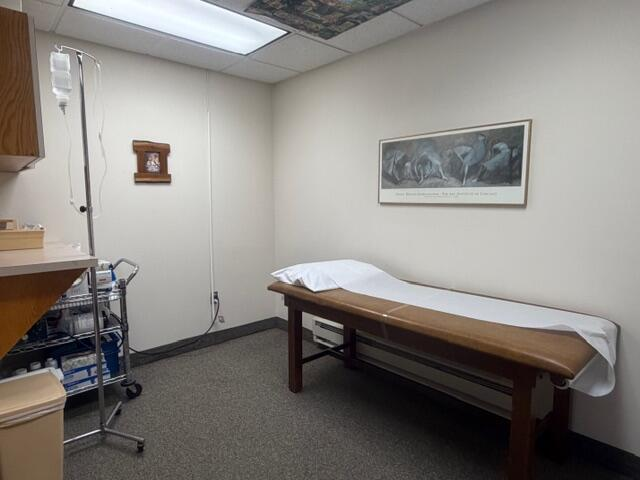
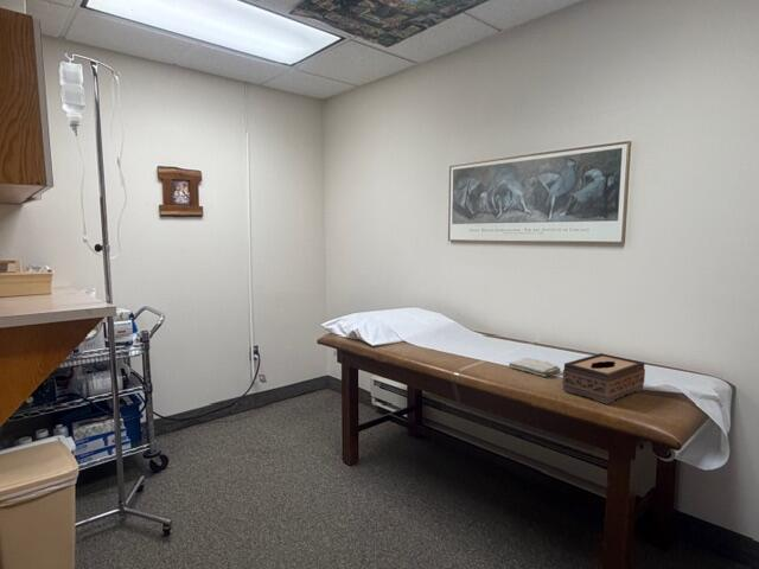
+ washcloth (534, 365)
+ tissue box (604, 376)
